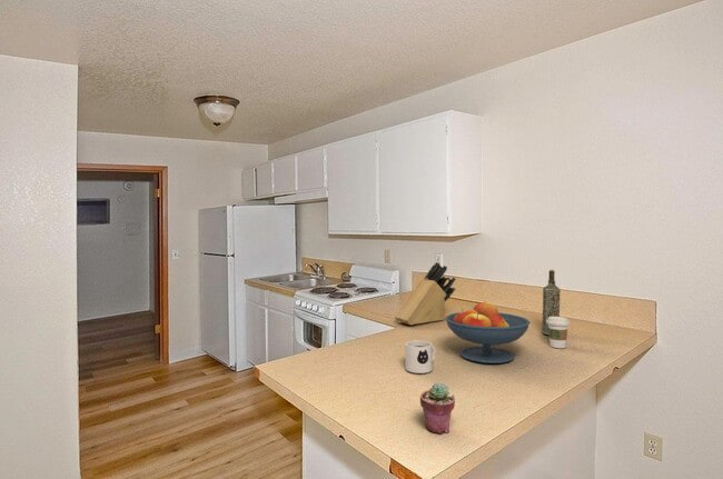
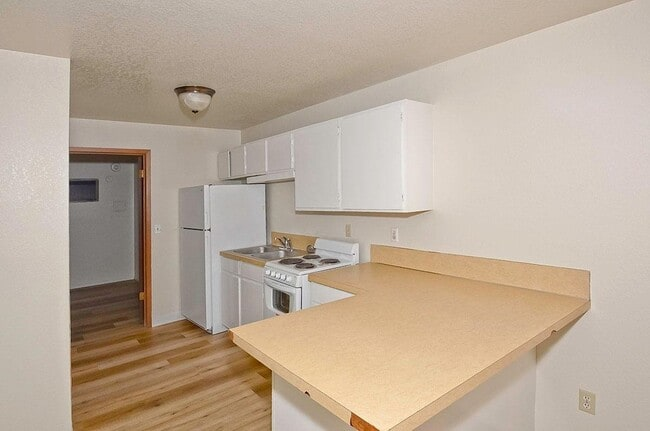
- coffee cup (557, 331)
- potted succulent (437, 406)
- mug (419, 355)
- bottle (551, 301)
- knife block (426, 291)
- fruit bowl (486, 330)
